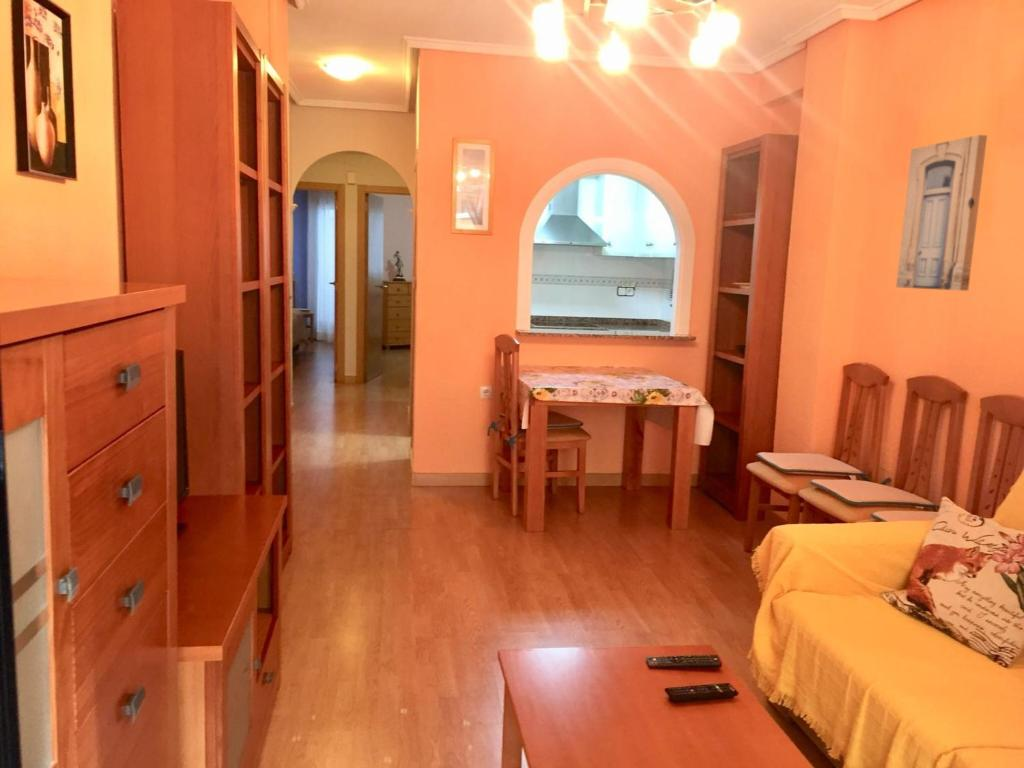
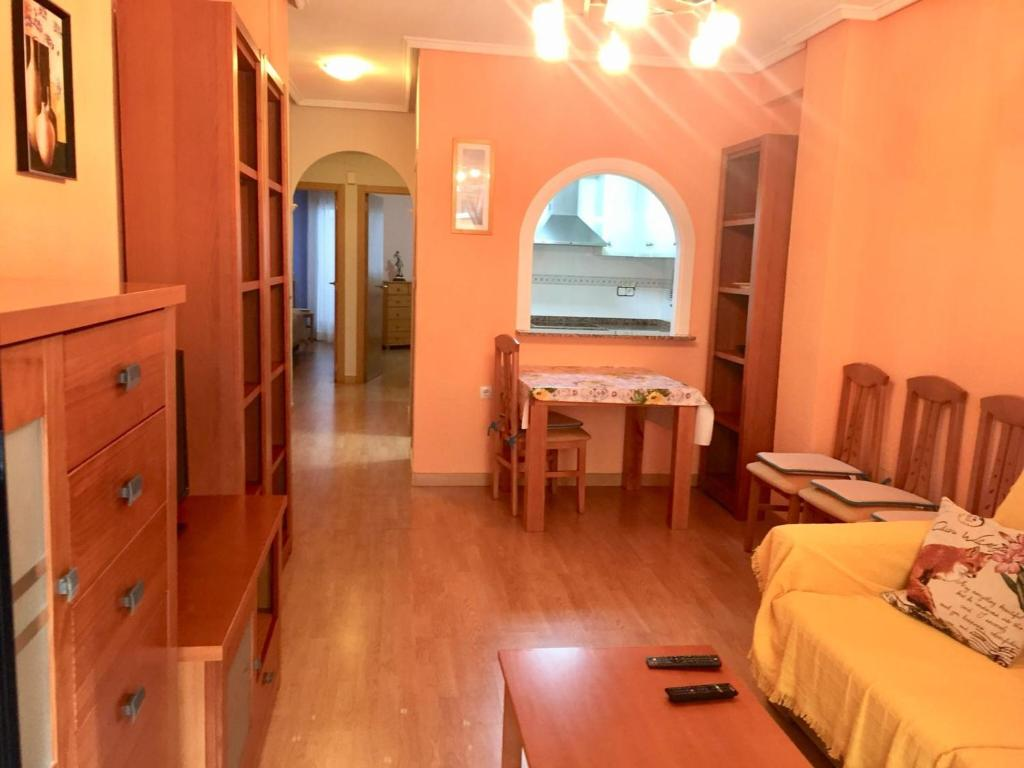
- wall art (938, 216)
